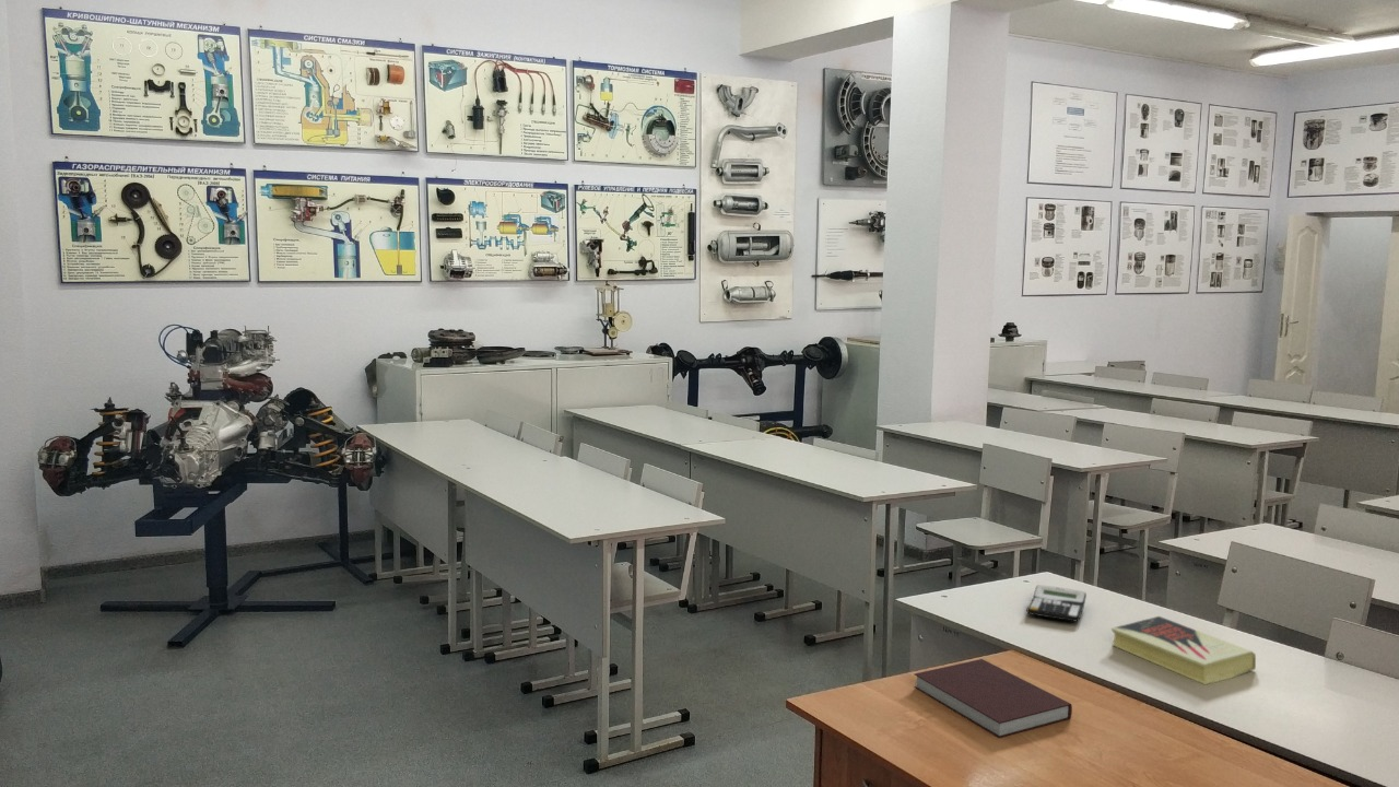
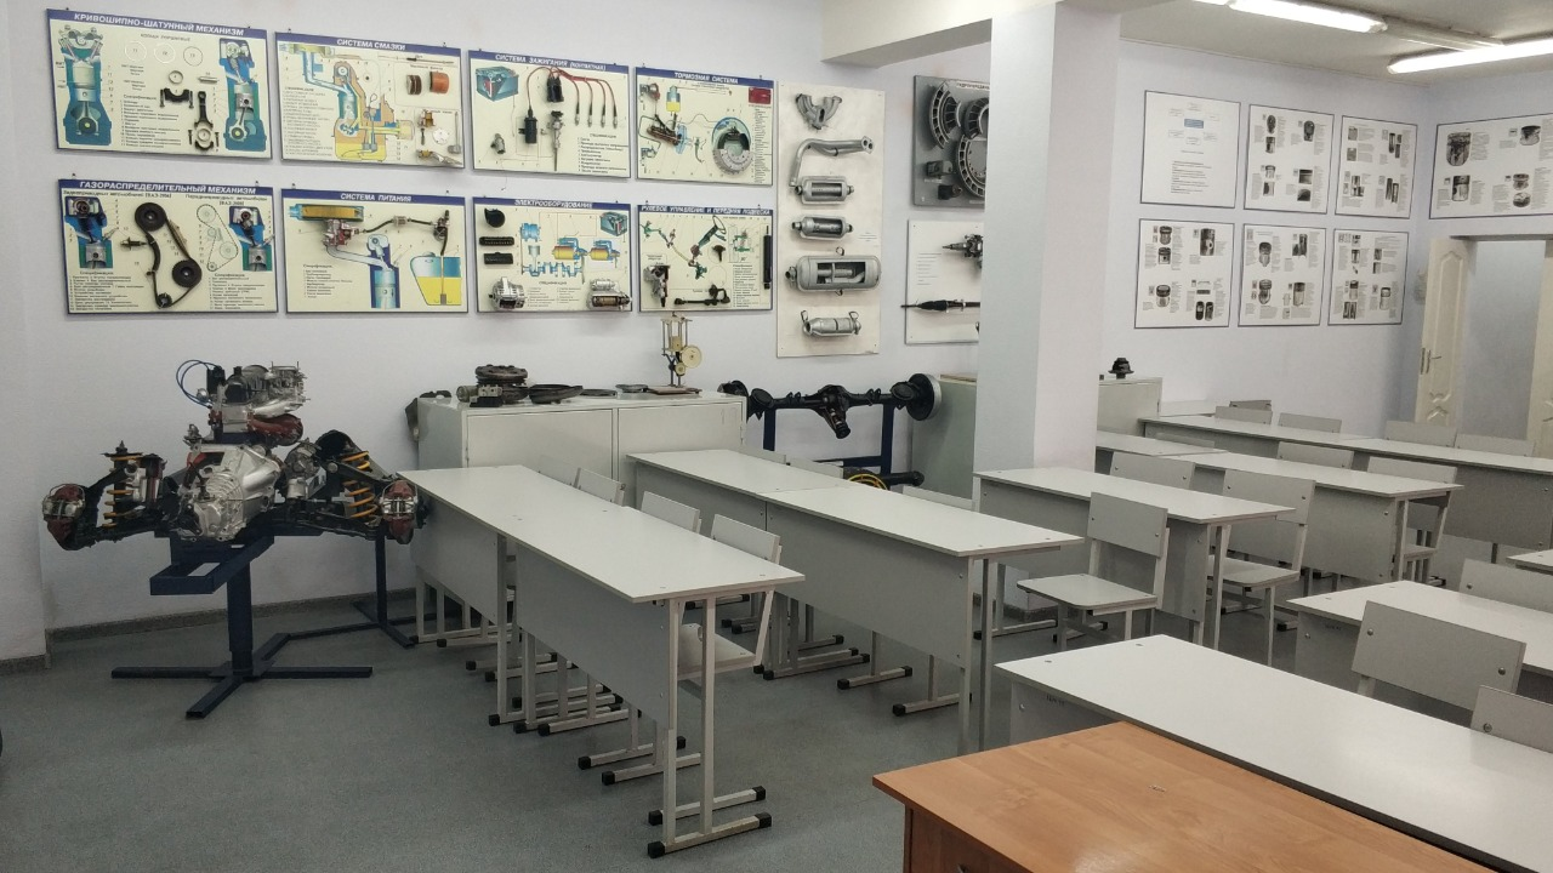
- calculator (1056, 603)
- book (1180, 648)
- notebook (989, 695)
